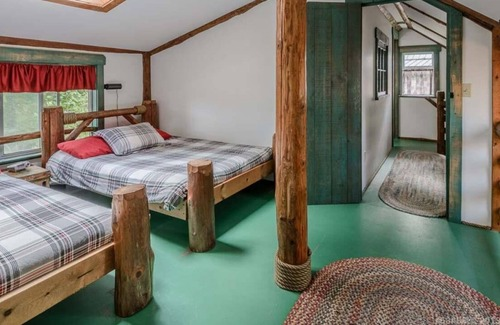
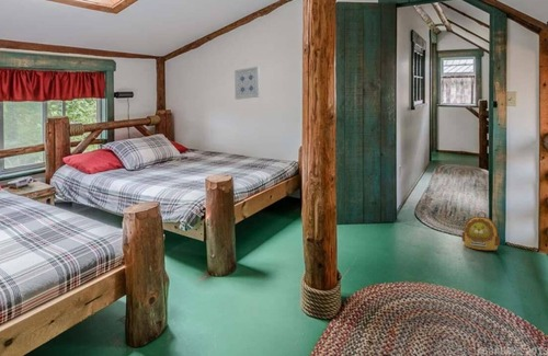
+ wall art (247, 83)
+ backpack (480, 229)
